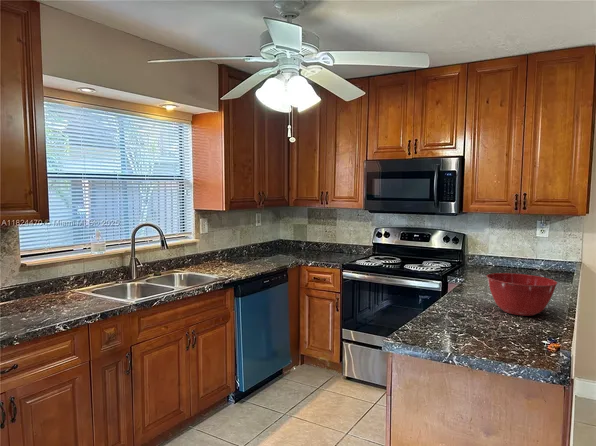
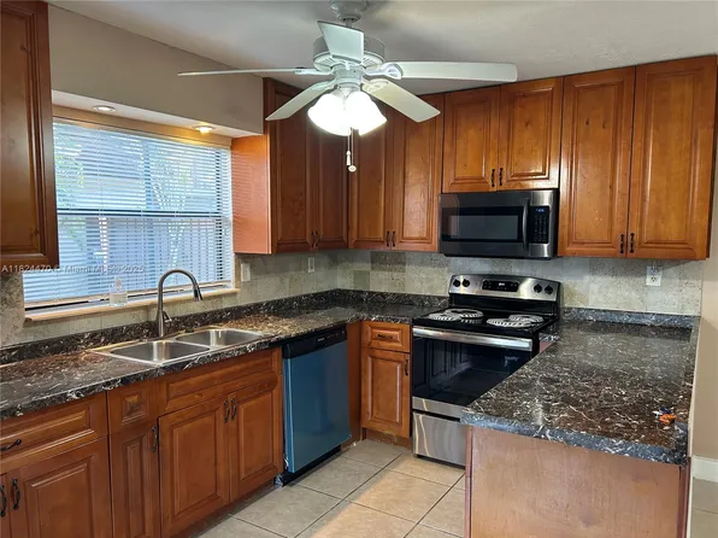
- mixing bowl (520, 295)
